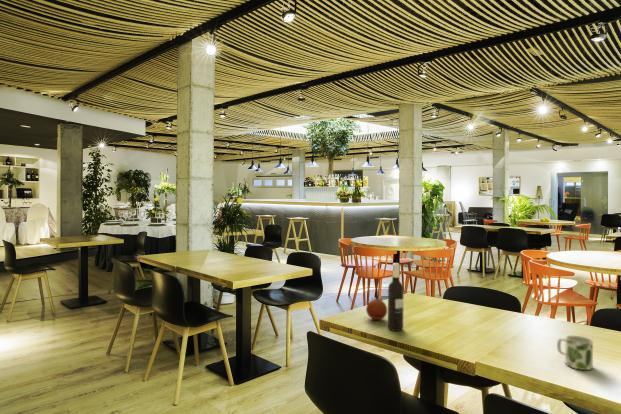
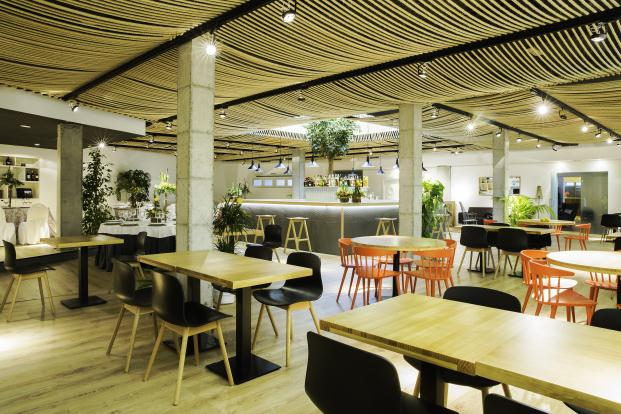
- fruit (376, 309)
- mug (573, 350)
- wine bottle (395, 296)
